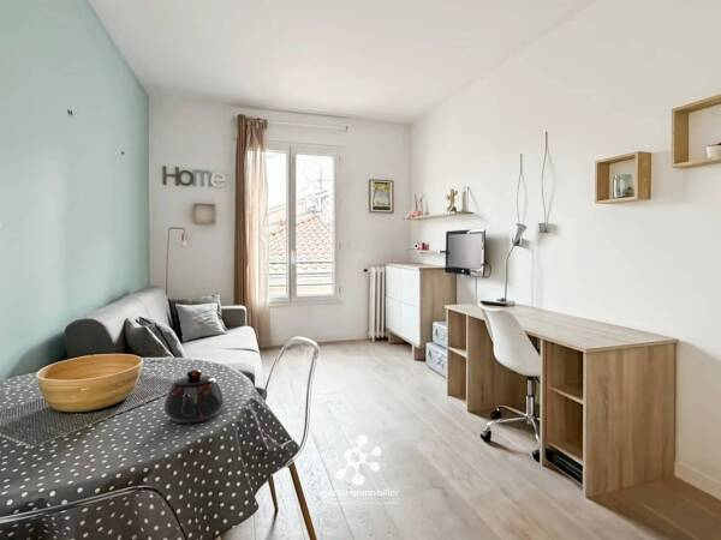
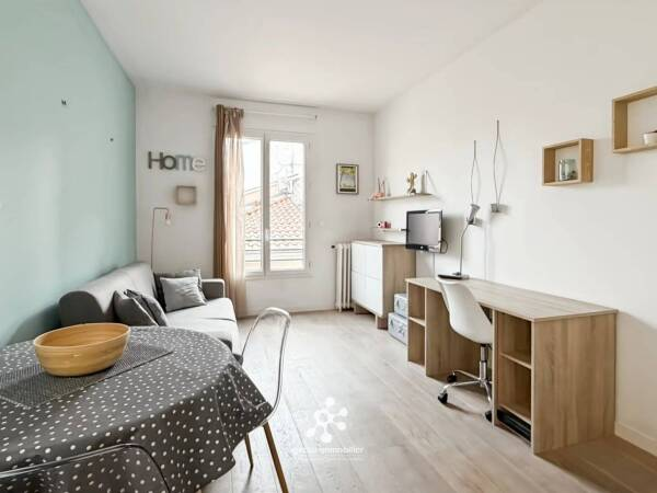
- teapot (193, 394)
